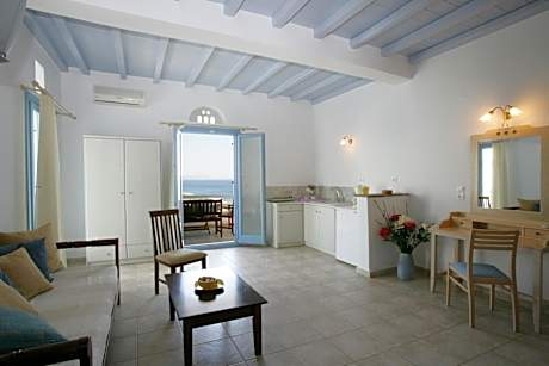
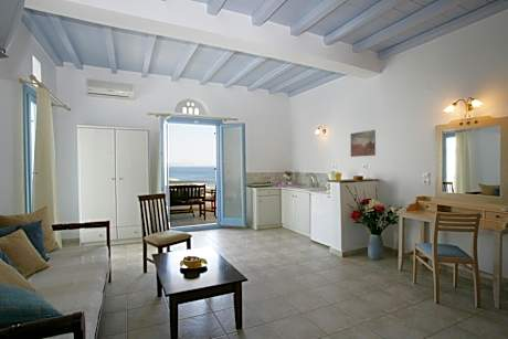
+ wall art (362, 144)
